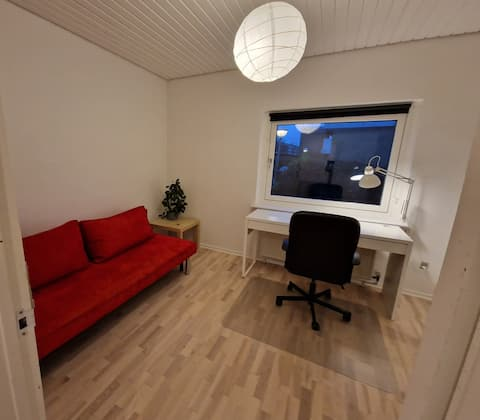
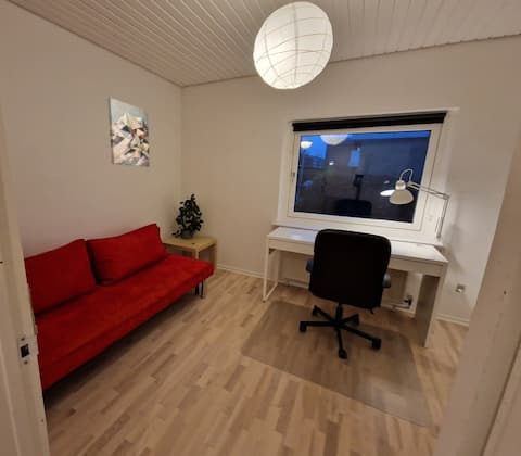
+ wall art (130, 136)
